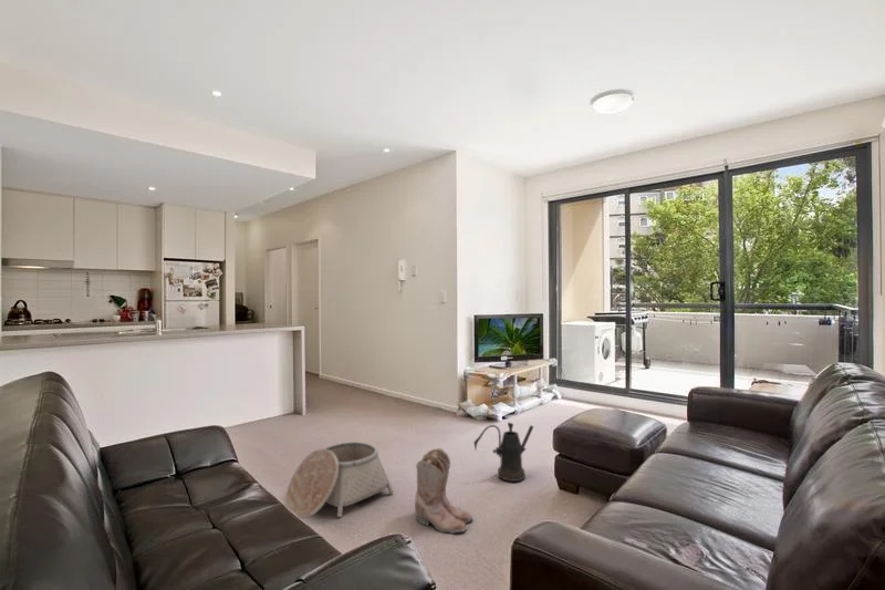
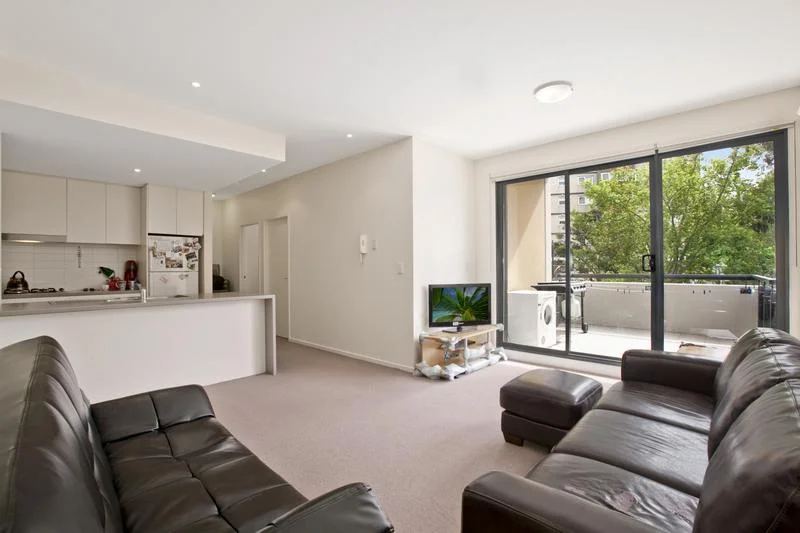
- basket (336, 473)
- boots (444, 486)
- watering can (504, 449)
